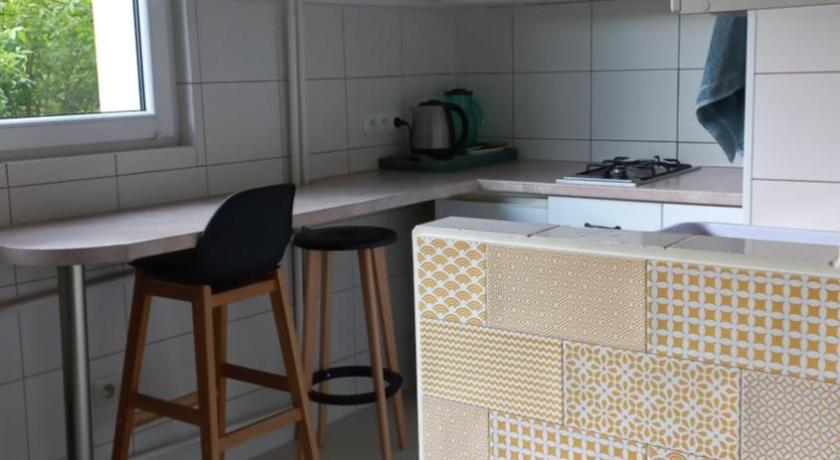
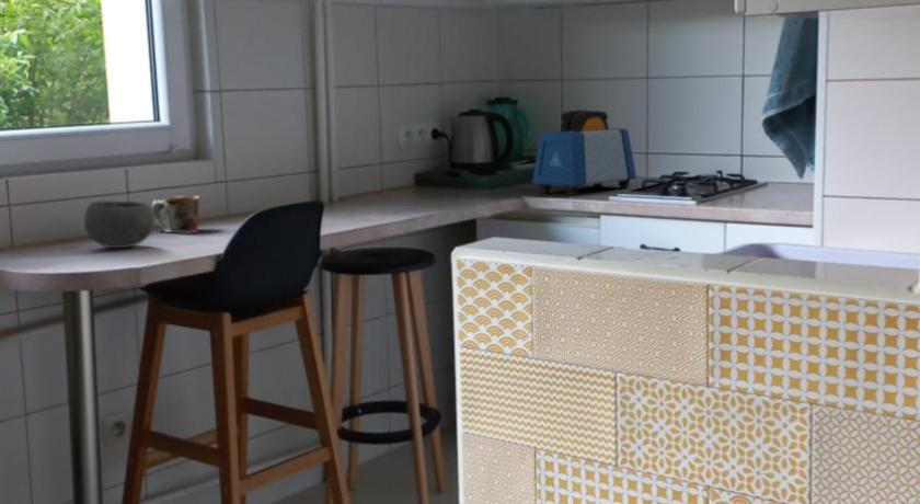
+ bowl (118, 225)
+ toaster (585, 150)
+ mug (176, 213)
